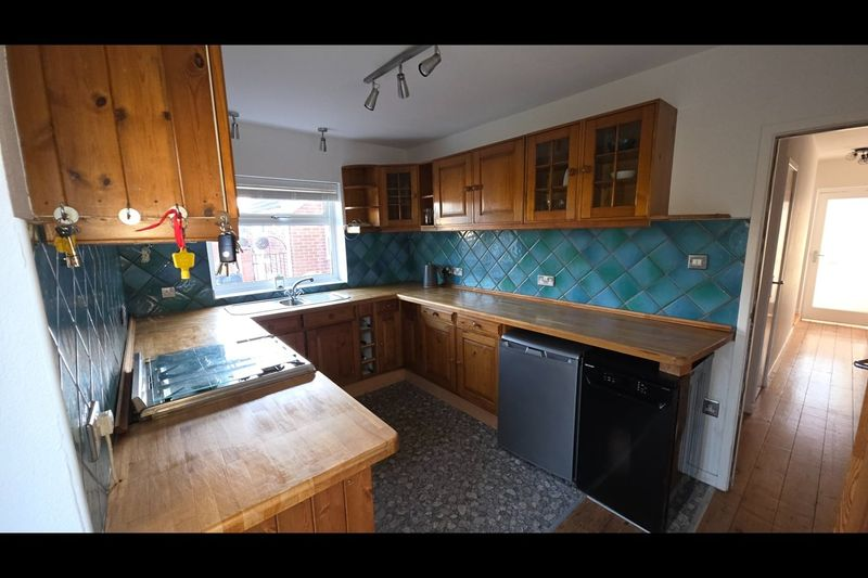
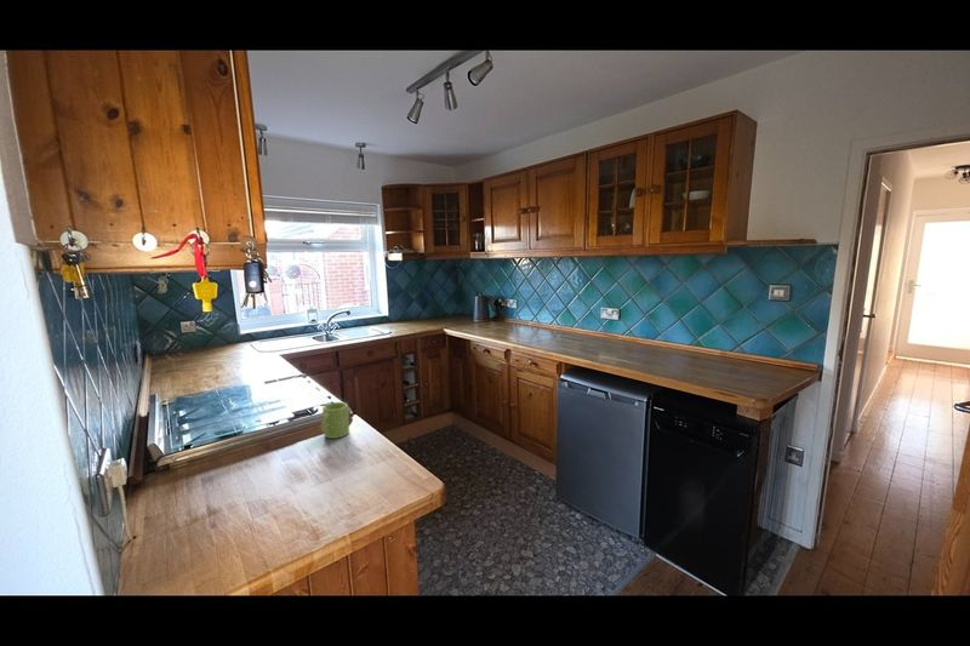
+ mug (332, 422)
